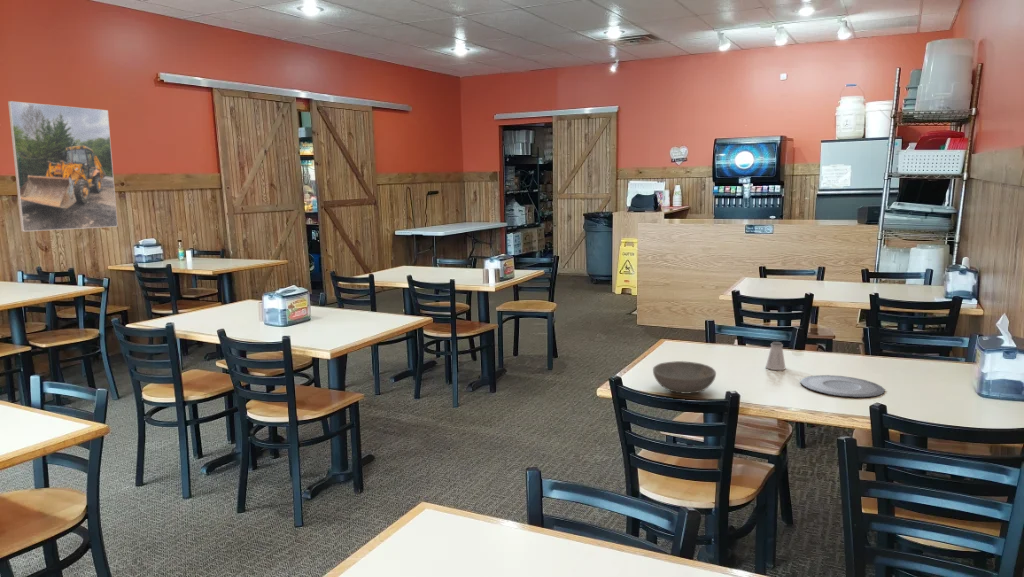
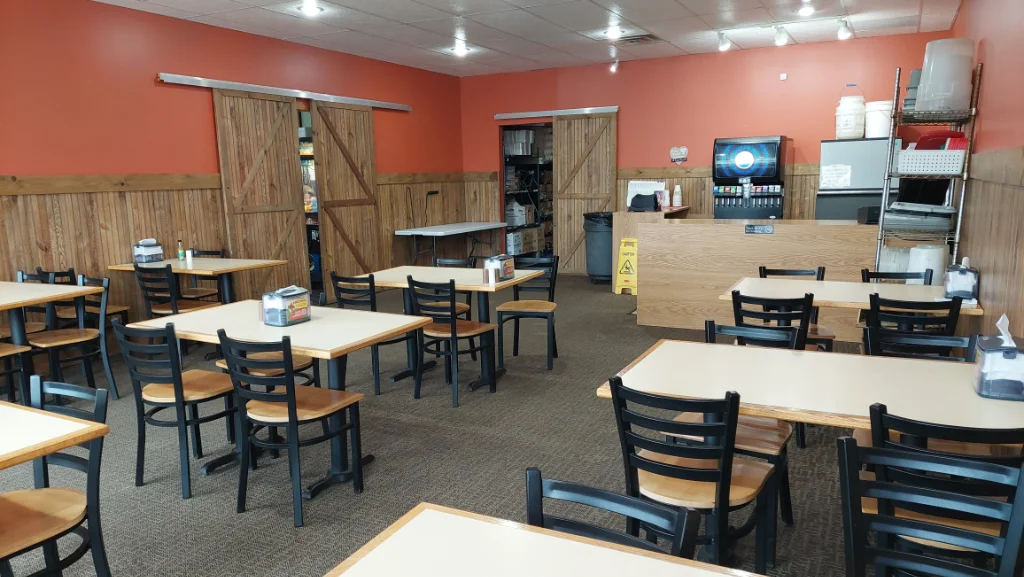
- bowl (683, 379)
- plate (841, 385)
- saltshaker (776, 355)
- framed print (66, 168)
